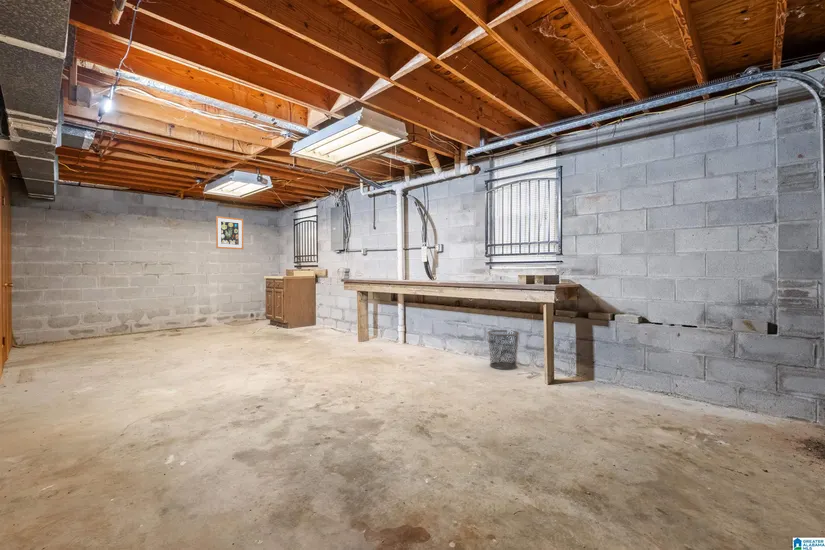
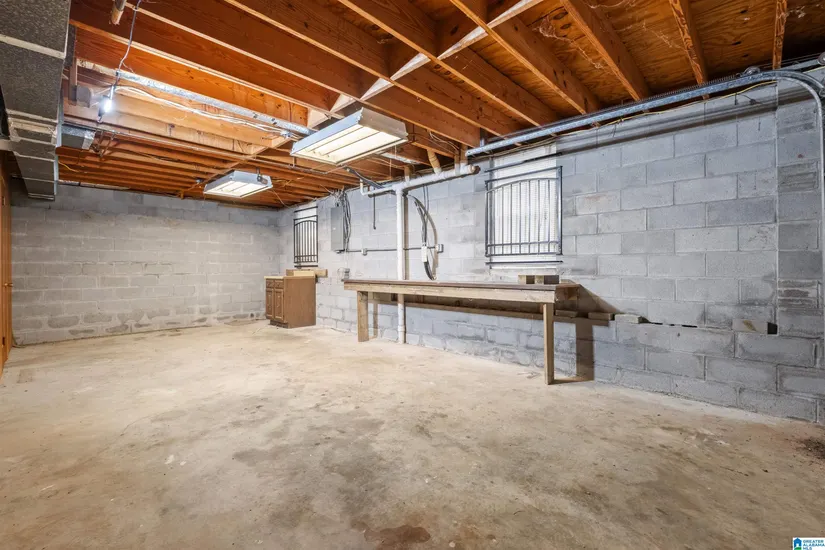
- wall art (230, 233)
- waste bin (503, 349)
